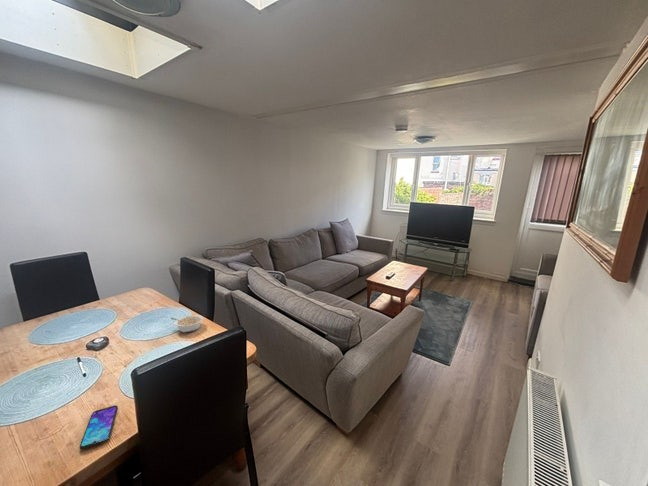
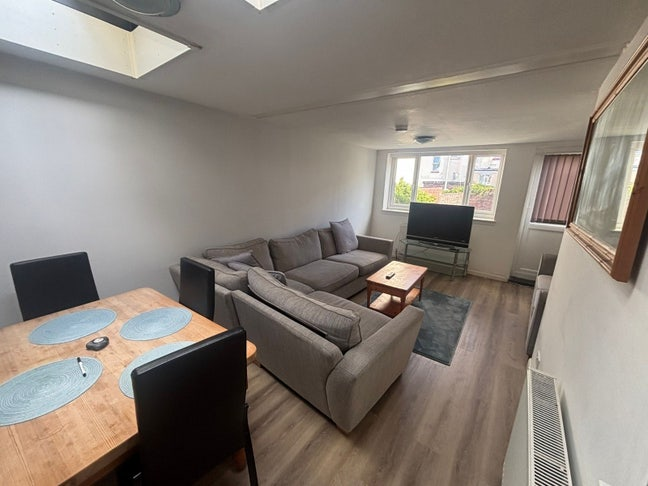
- legume (188, 323)
- smartphone (100, 425)
